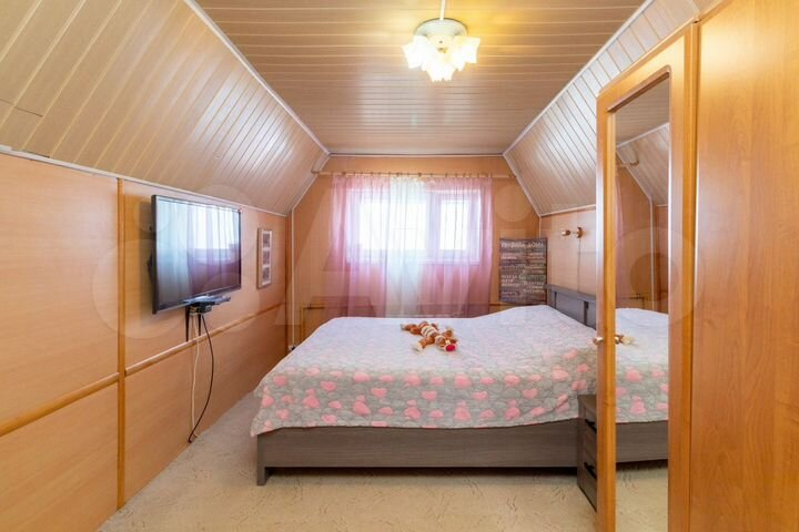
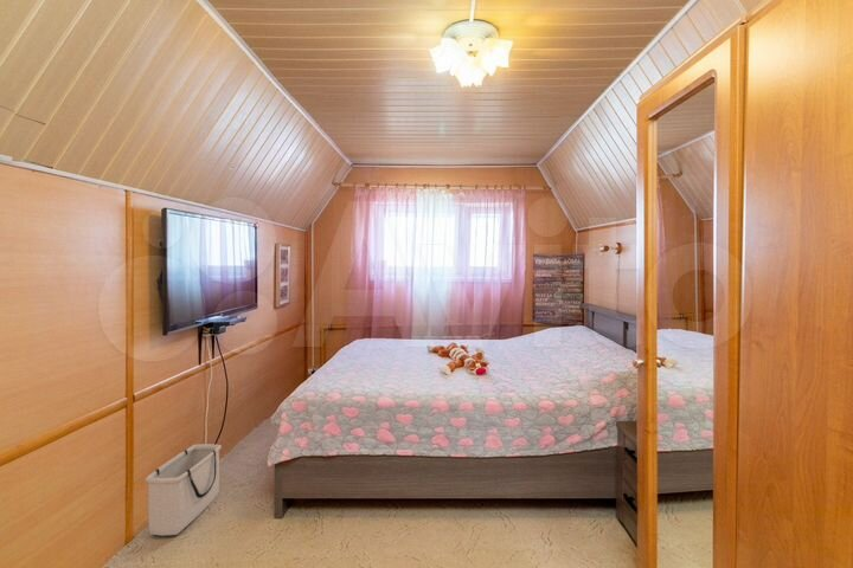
+ storage bin (186, 486)
